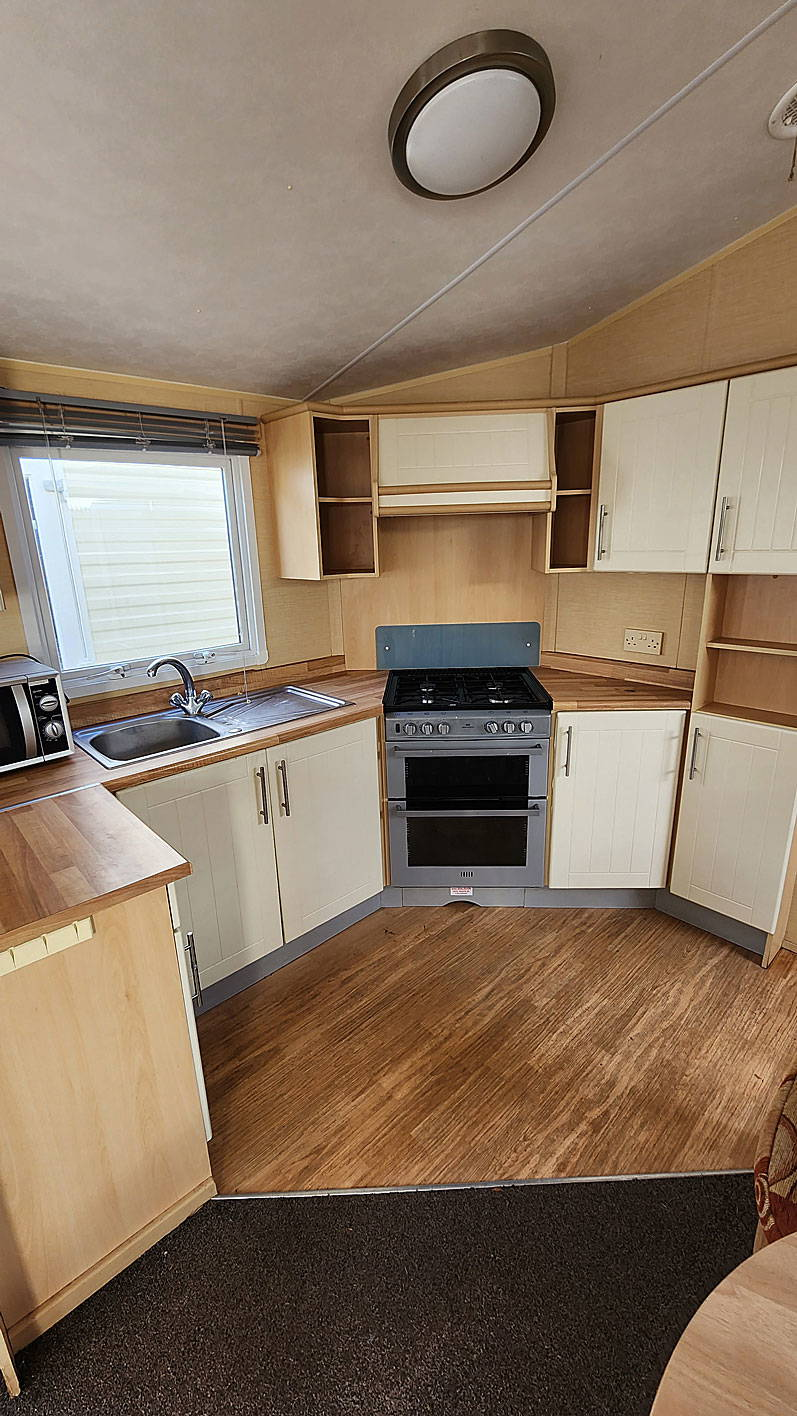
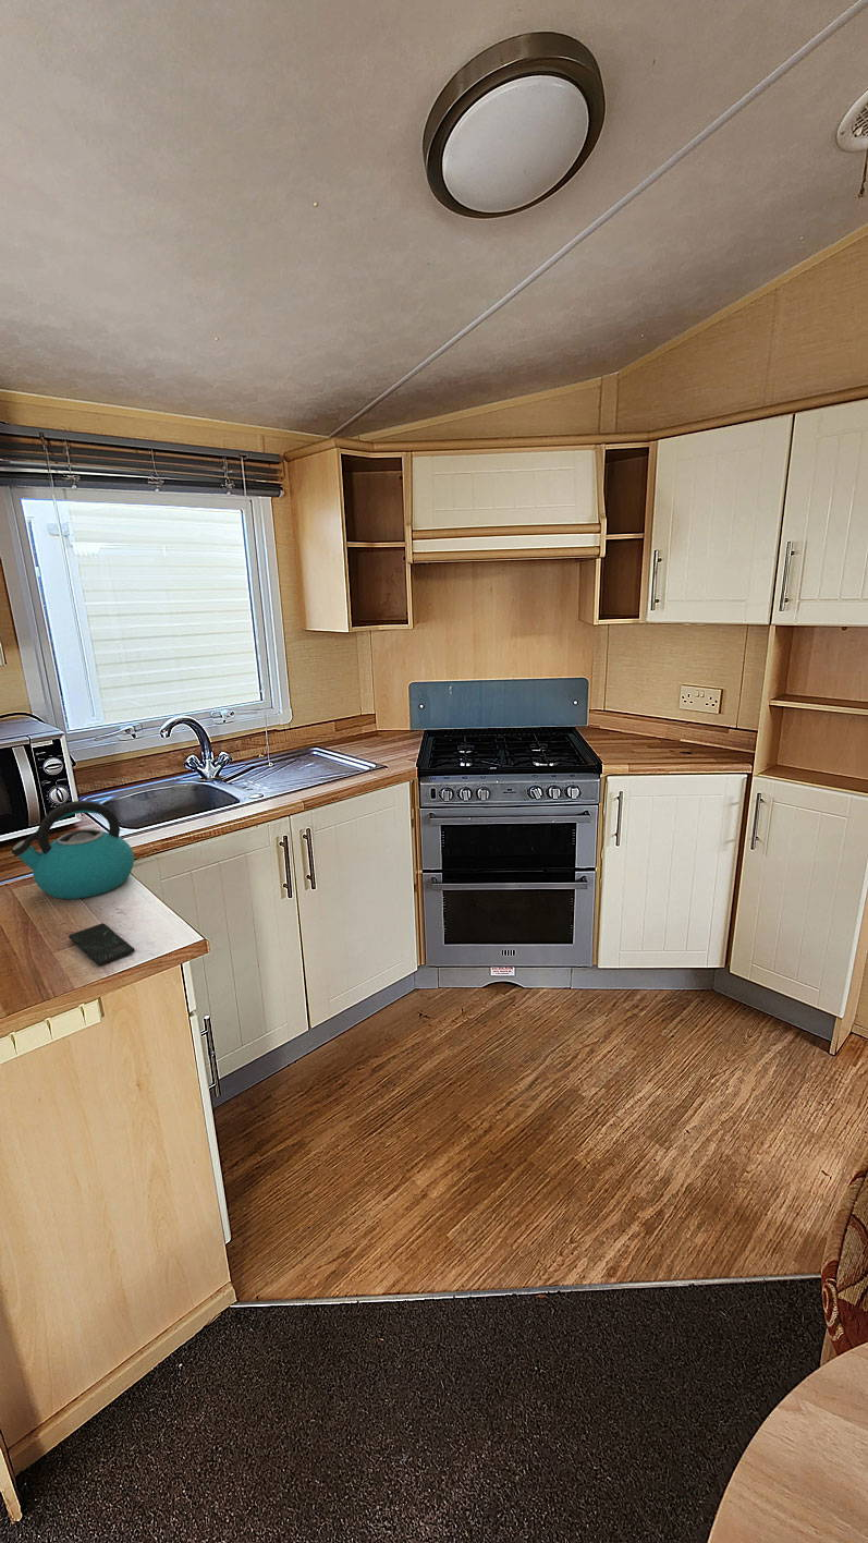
+ kettle (74, 845)
+ smartphone (100, 943)
